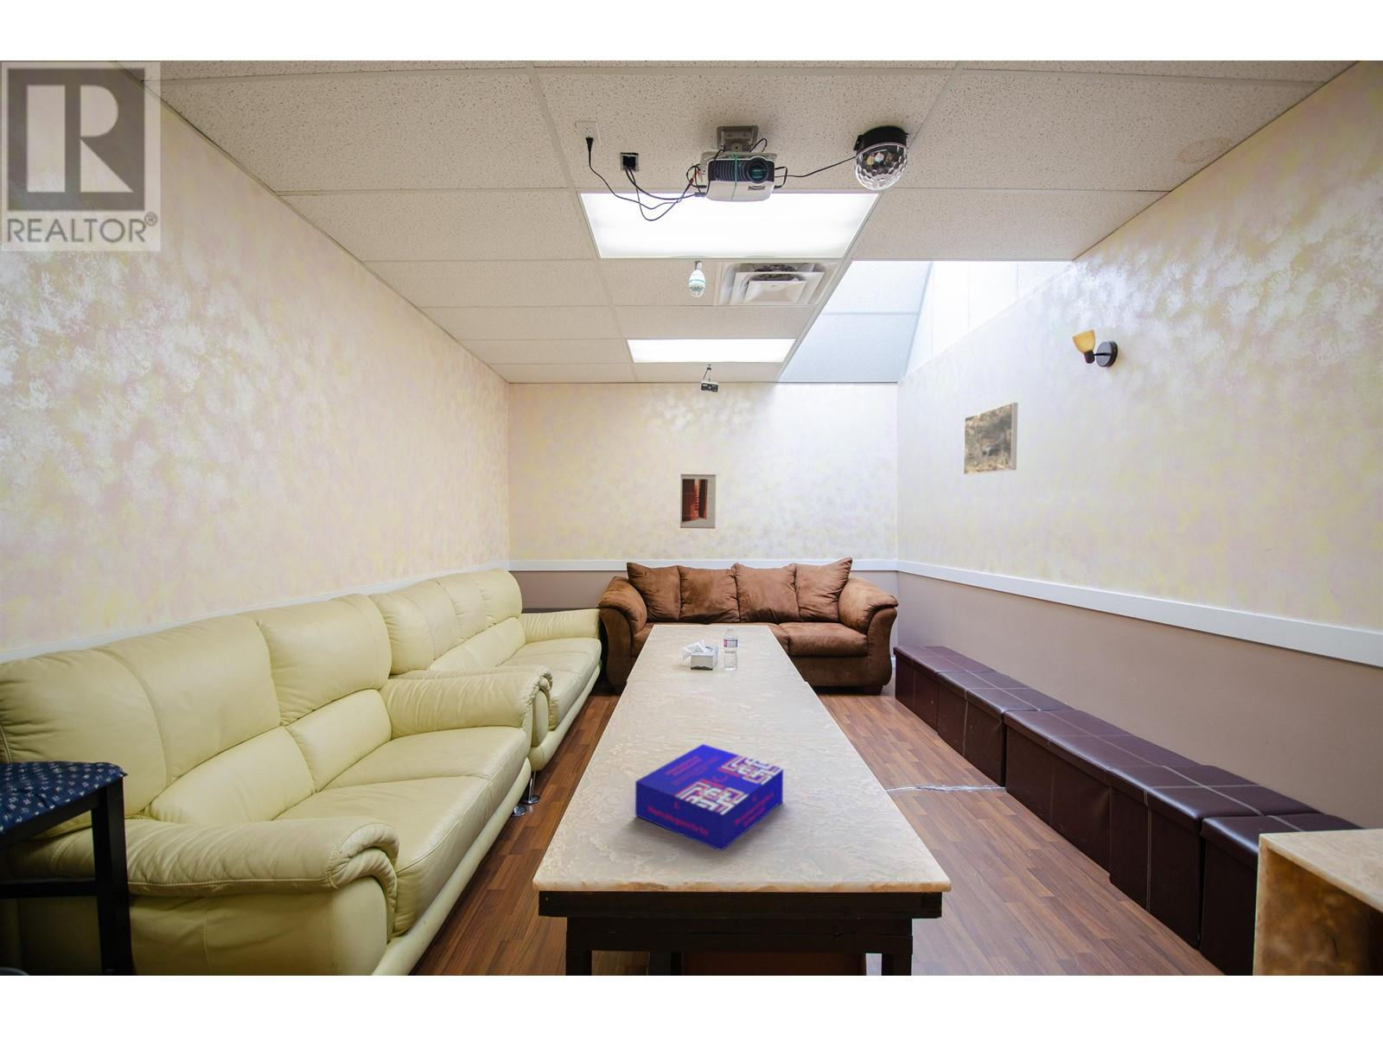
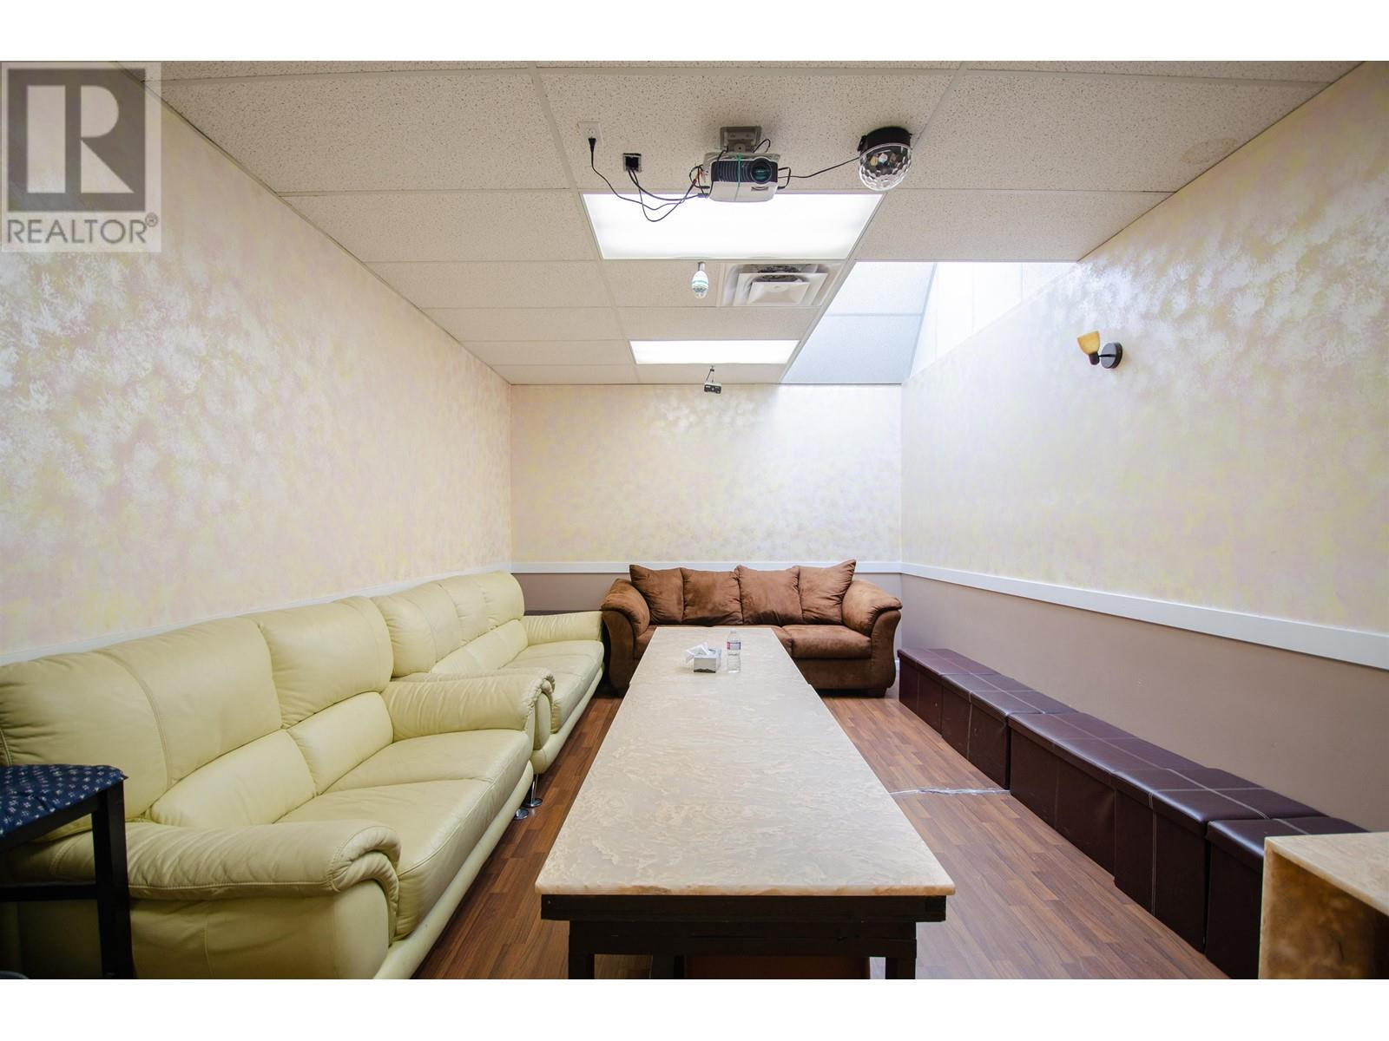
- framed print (988, 441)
- wall art (698, 501)
- board game (710, 791)
